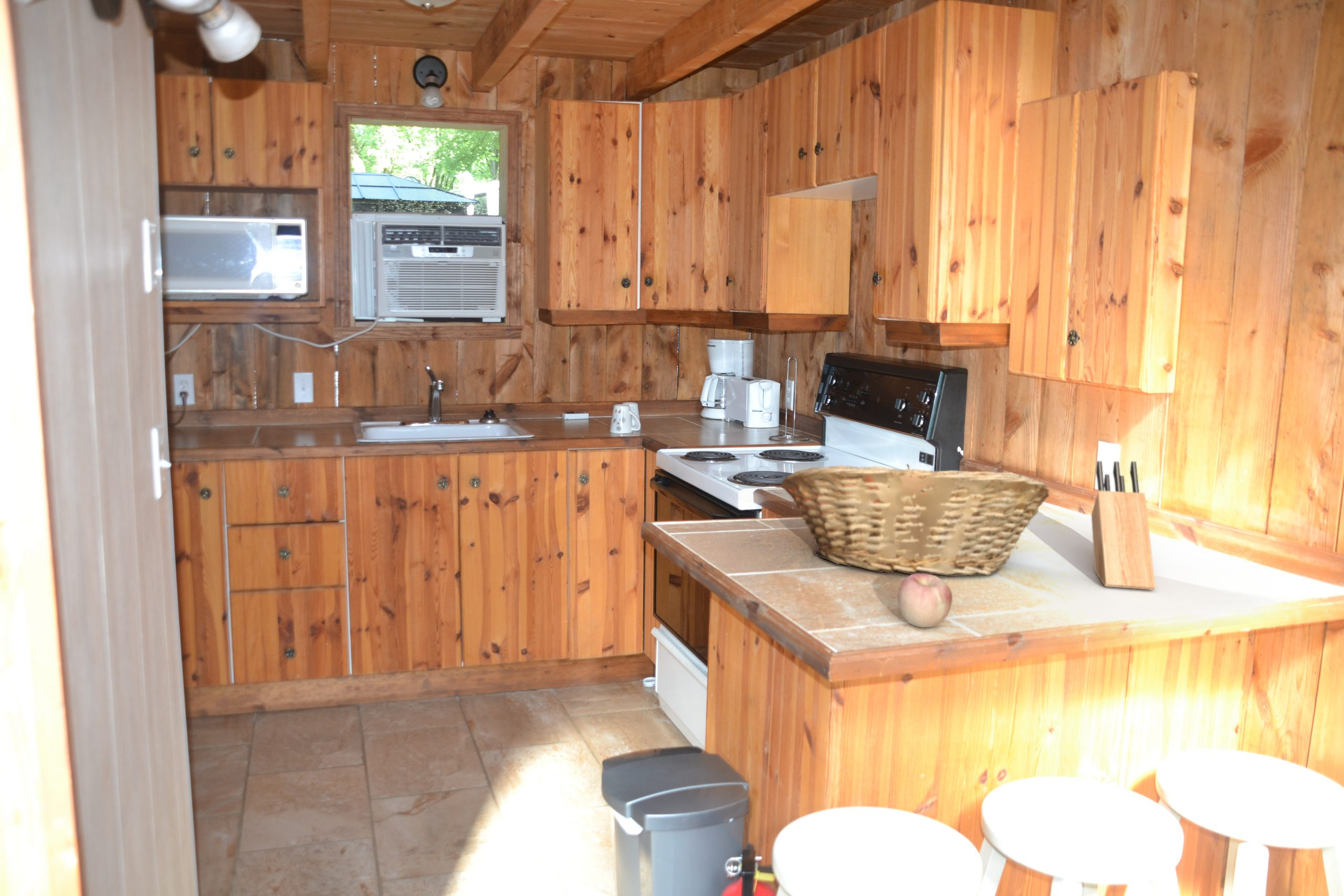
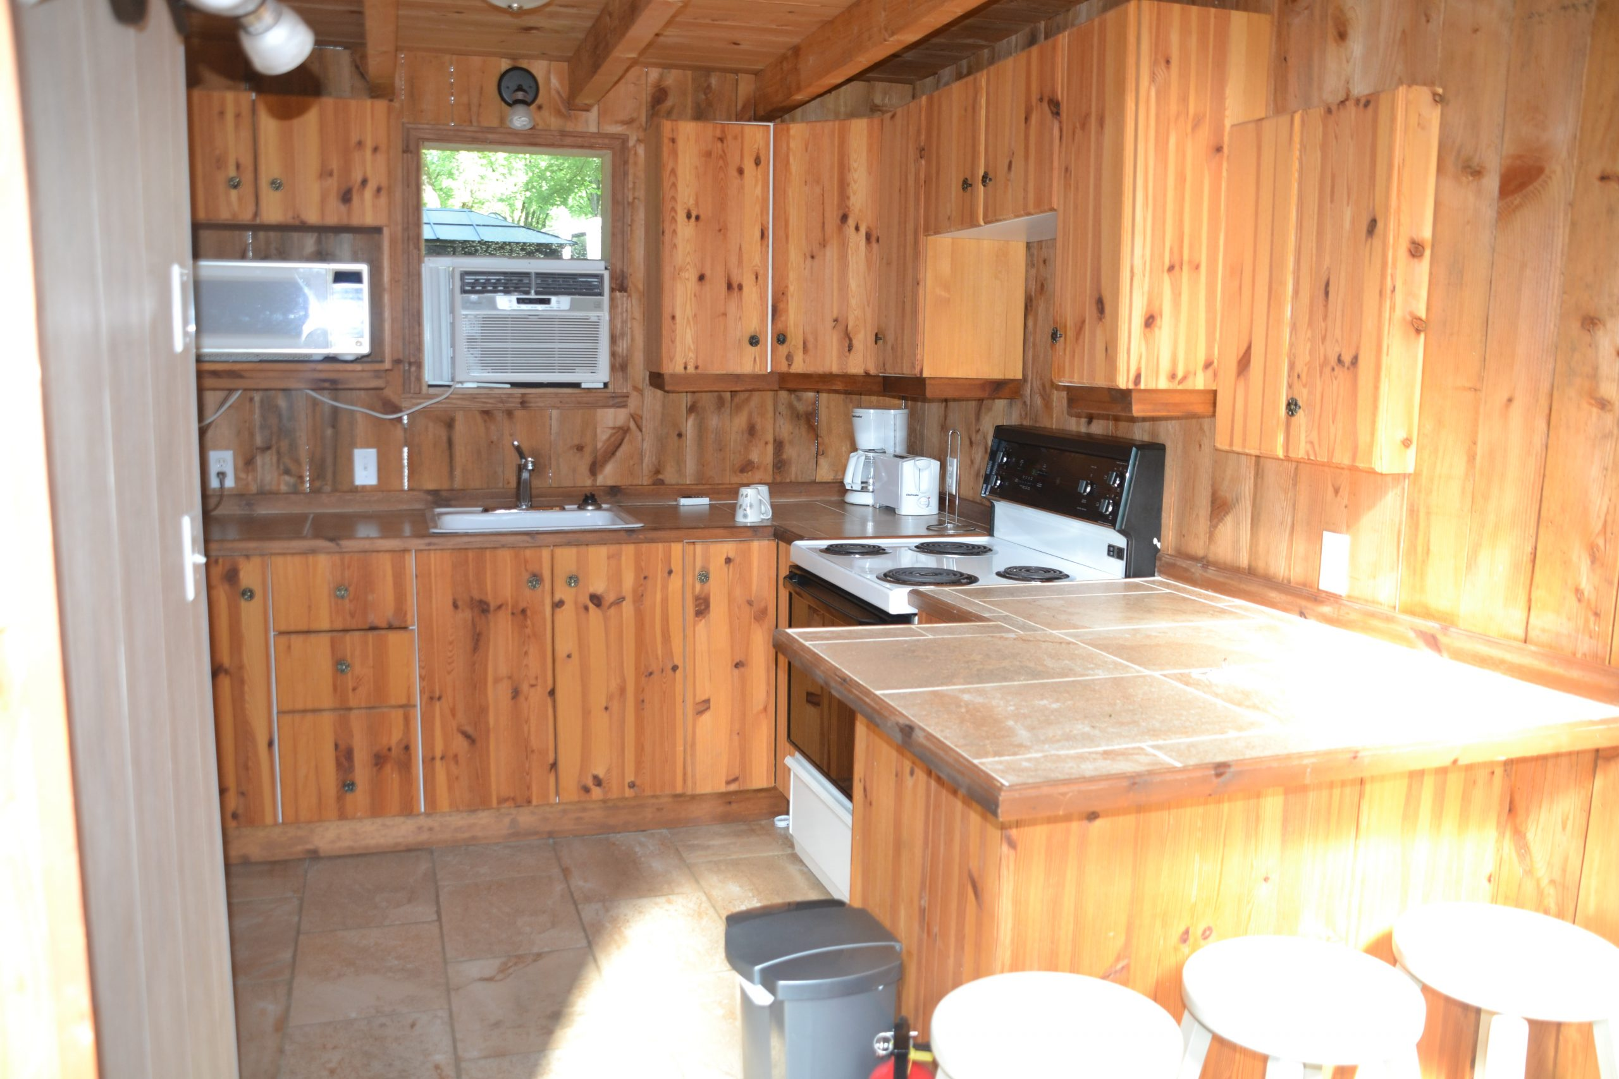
- apple (925, 600)
- fruit basket (911, 509)
- knife block (1122, 521)
